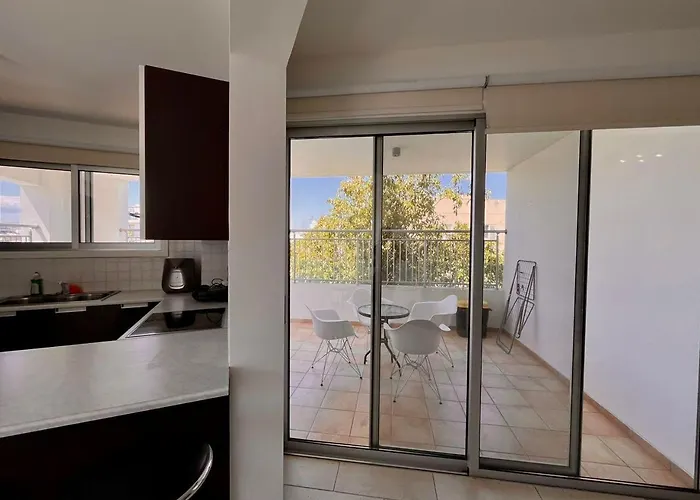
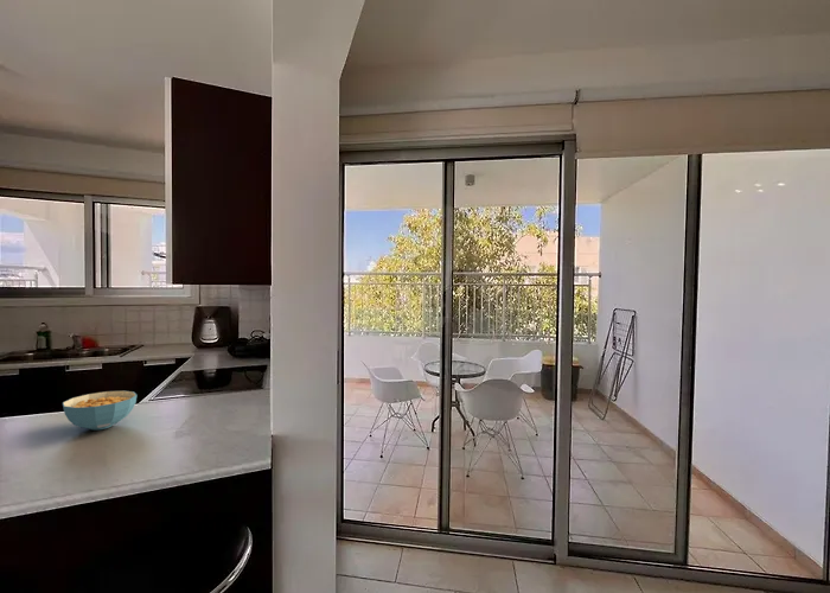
+ cereal bowl (101, 413)
